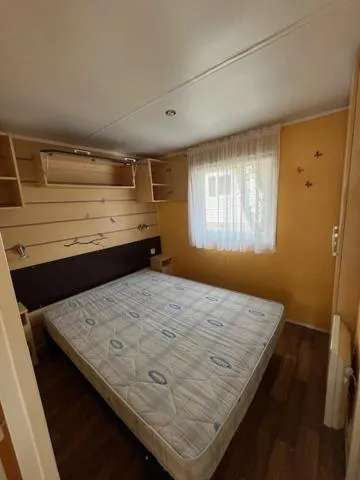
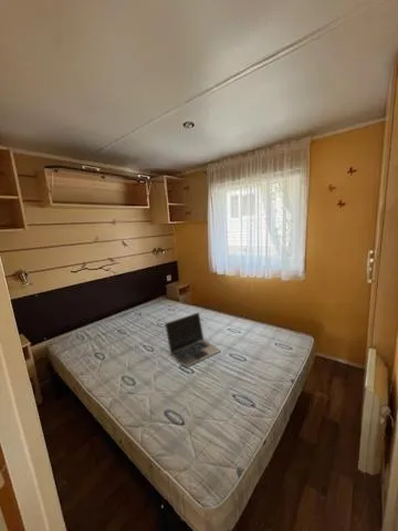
+ laptop (192, 336)
